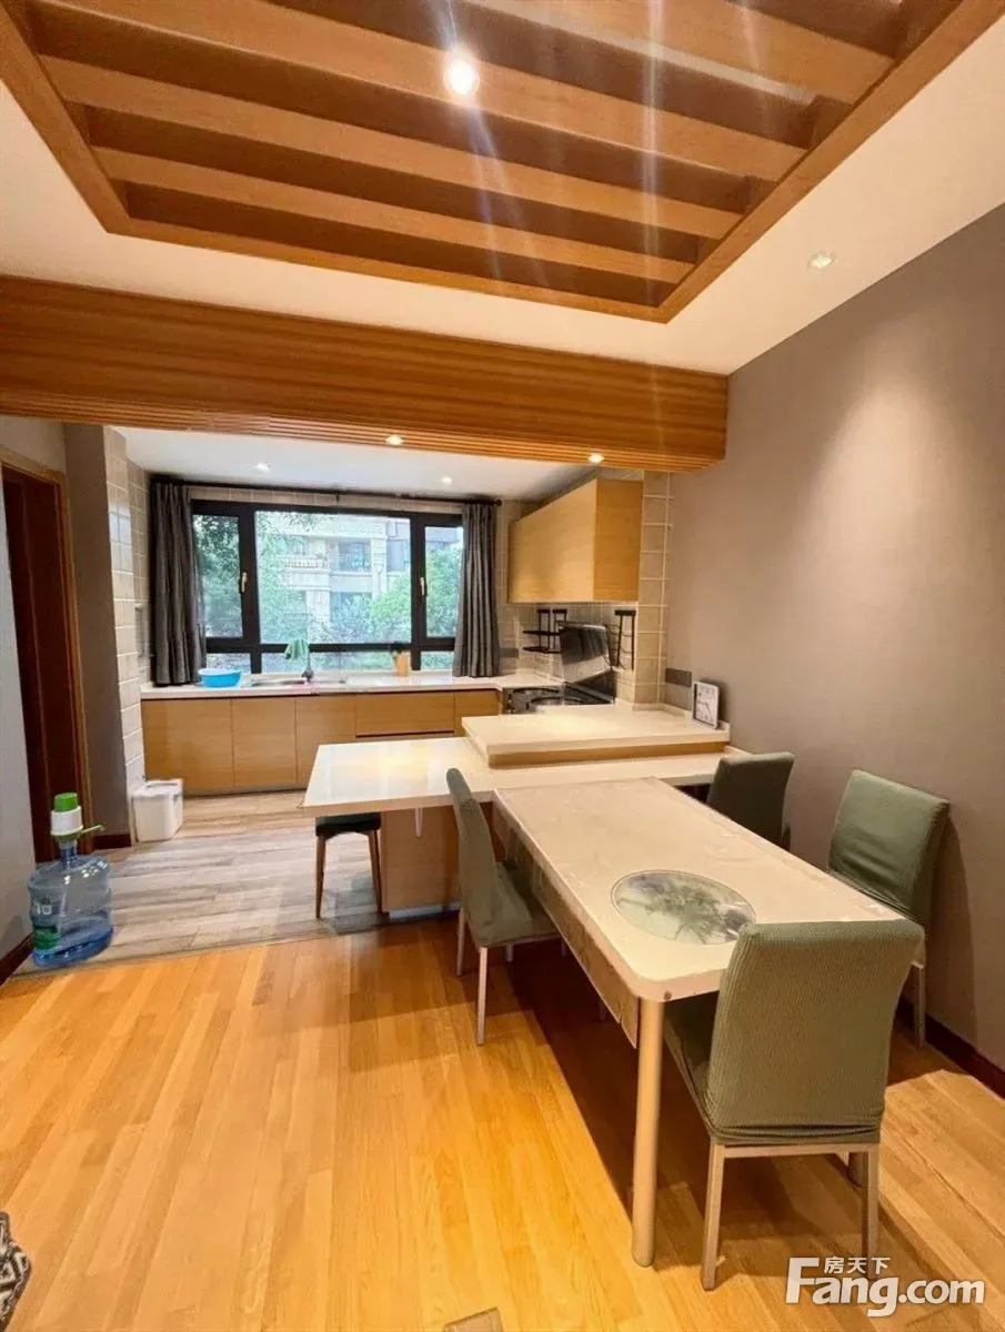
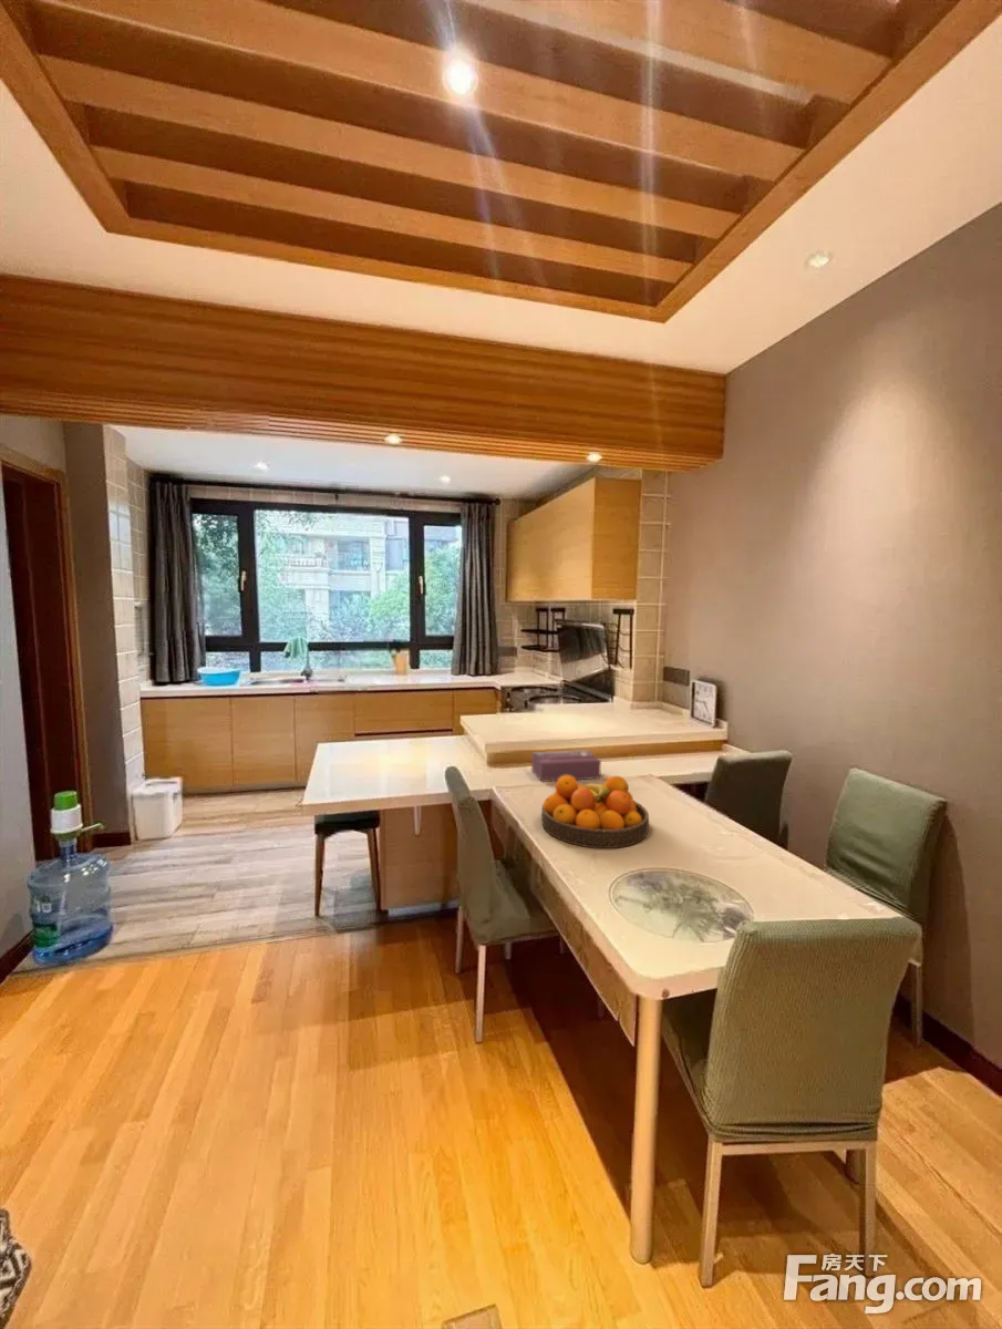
+ tissue box (565, 764)
+ fruit bowl (595, 802)
